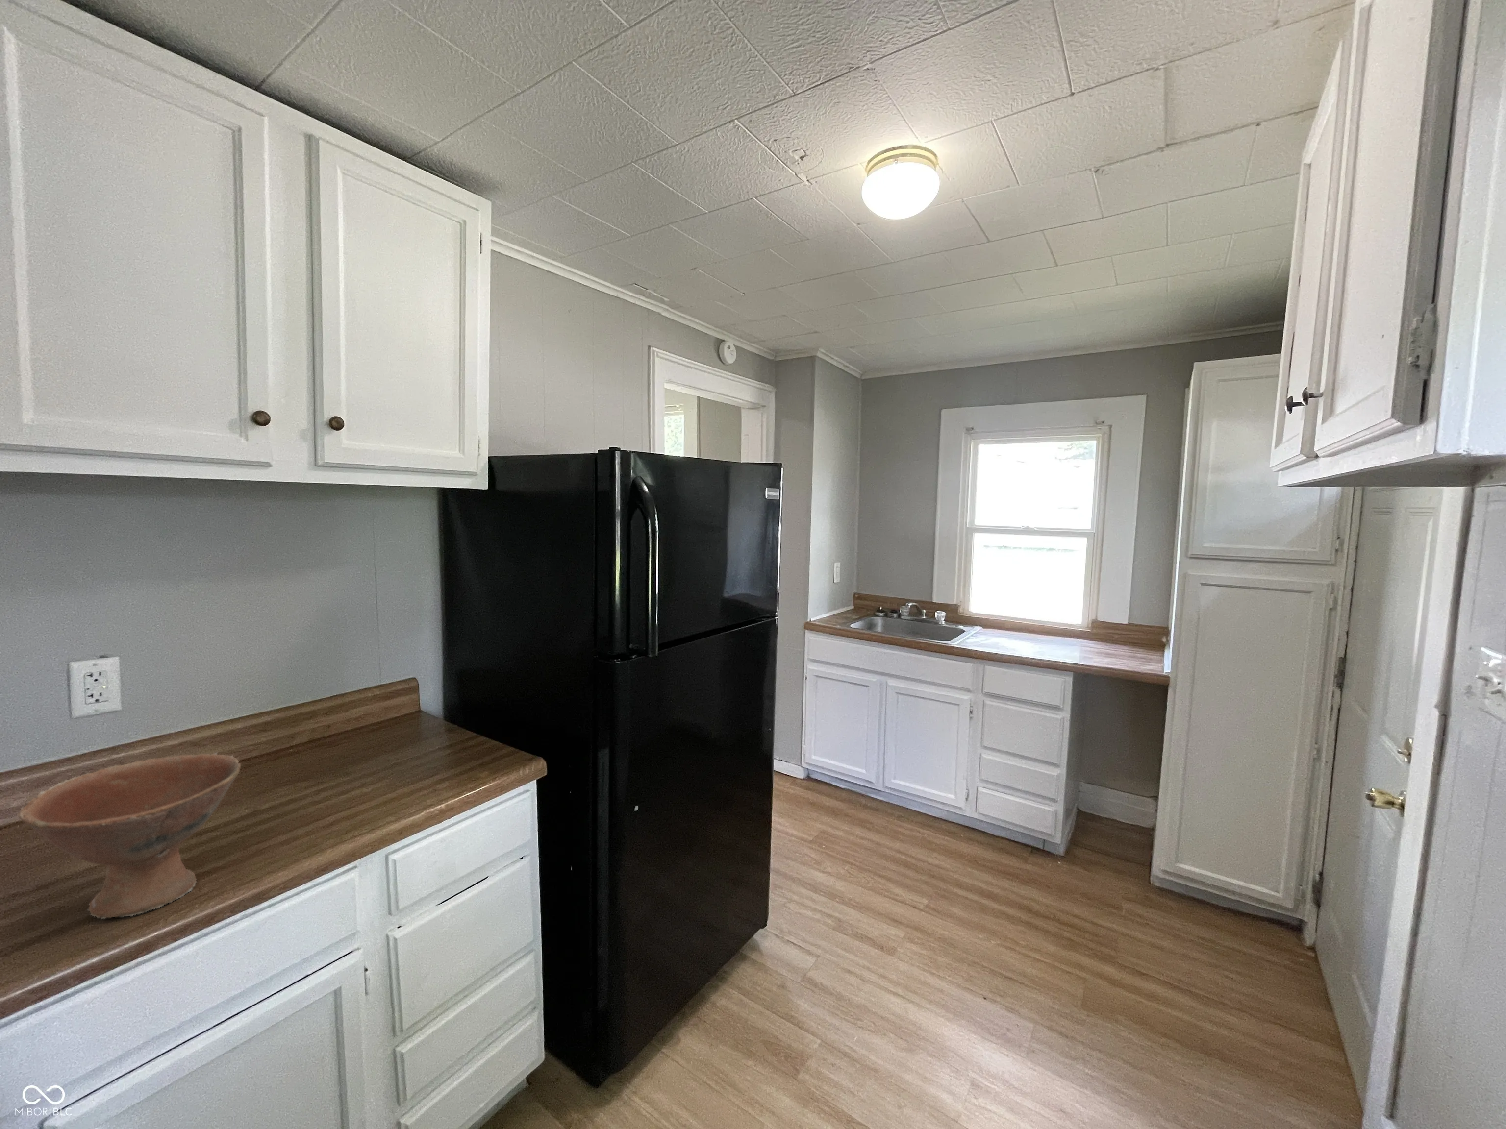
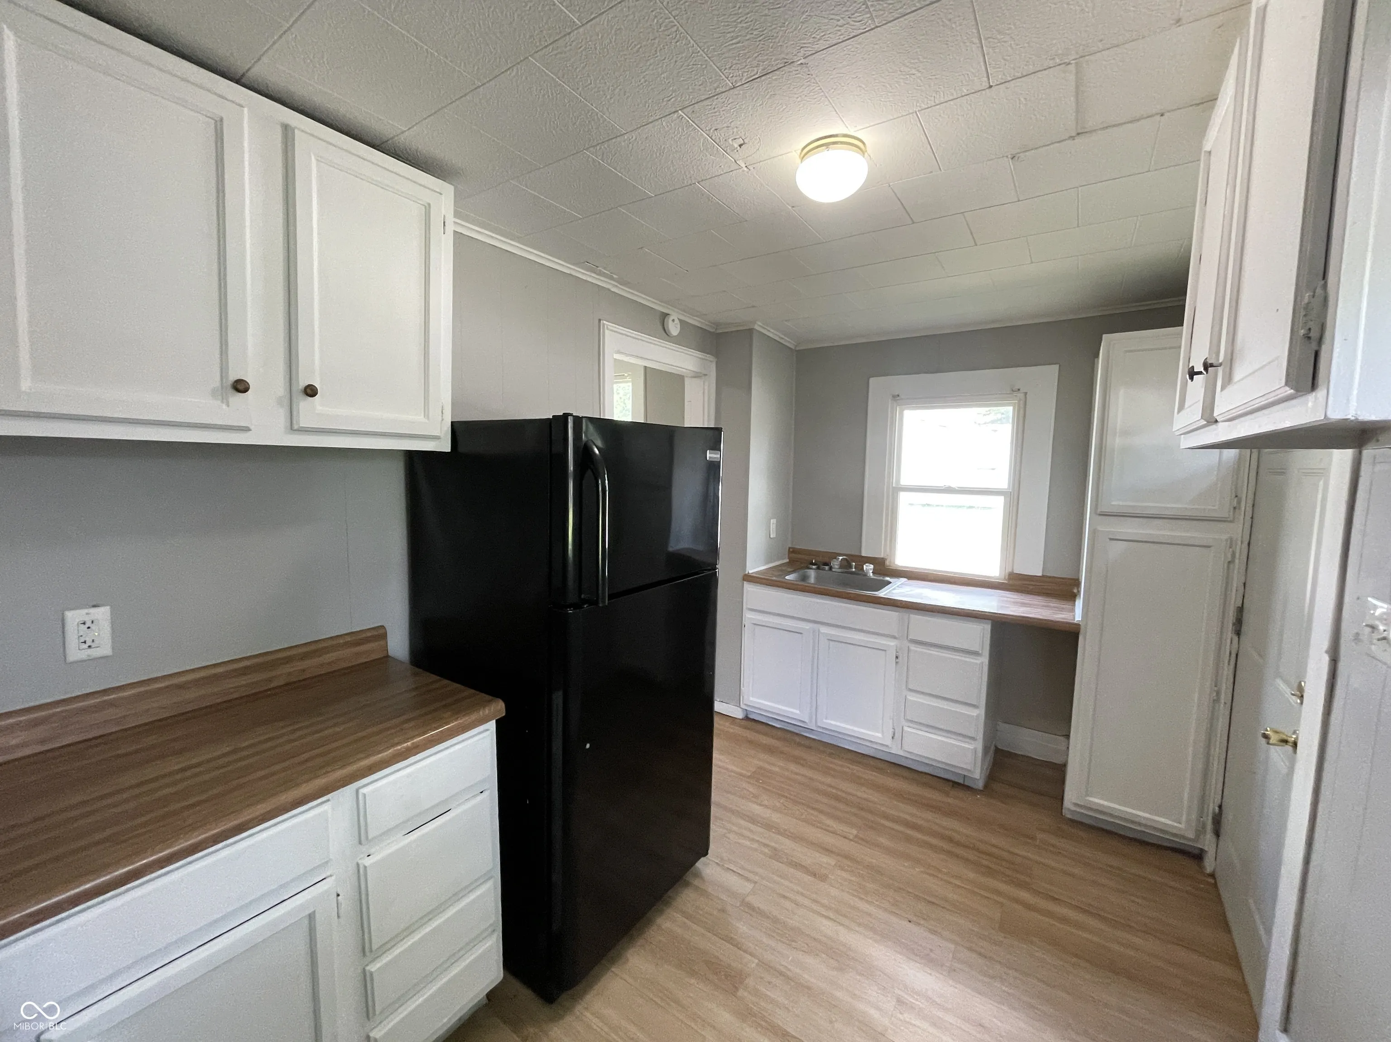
- bowl (147, 835)
